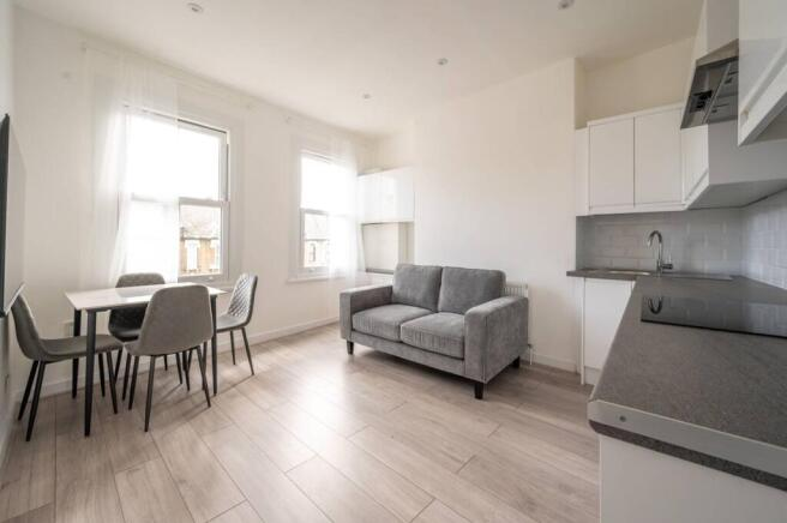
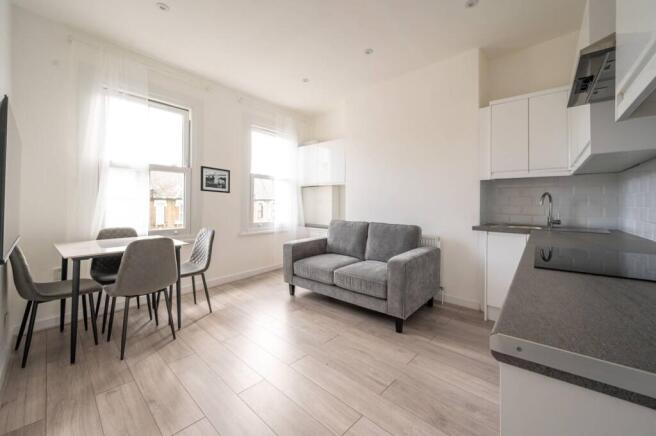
+ picture frame (215, 180)
